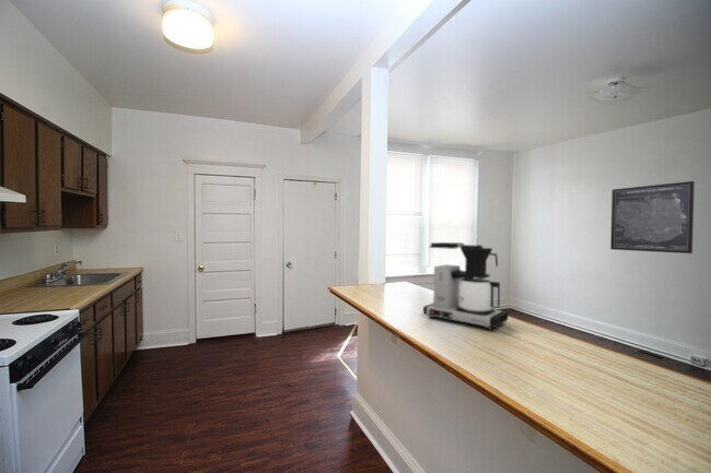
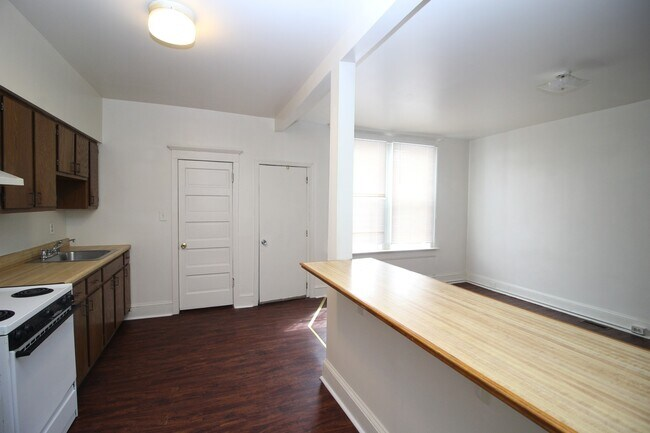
- coffee maker (465, 282)
- wall art (648, 218)
